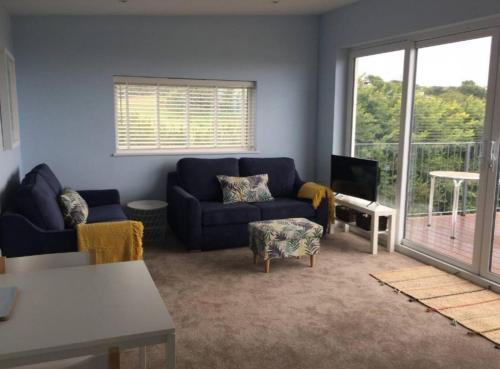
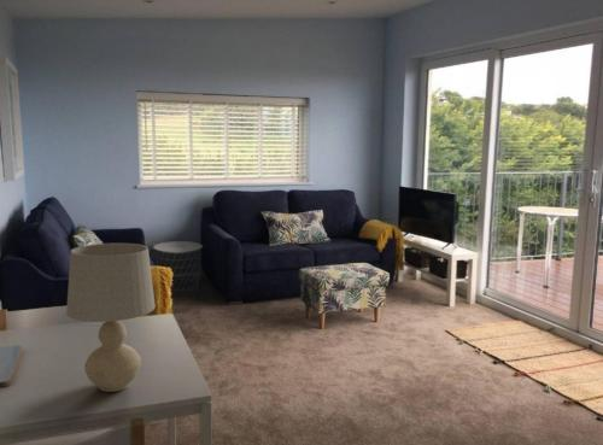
+ table lamp (111, 318)
